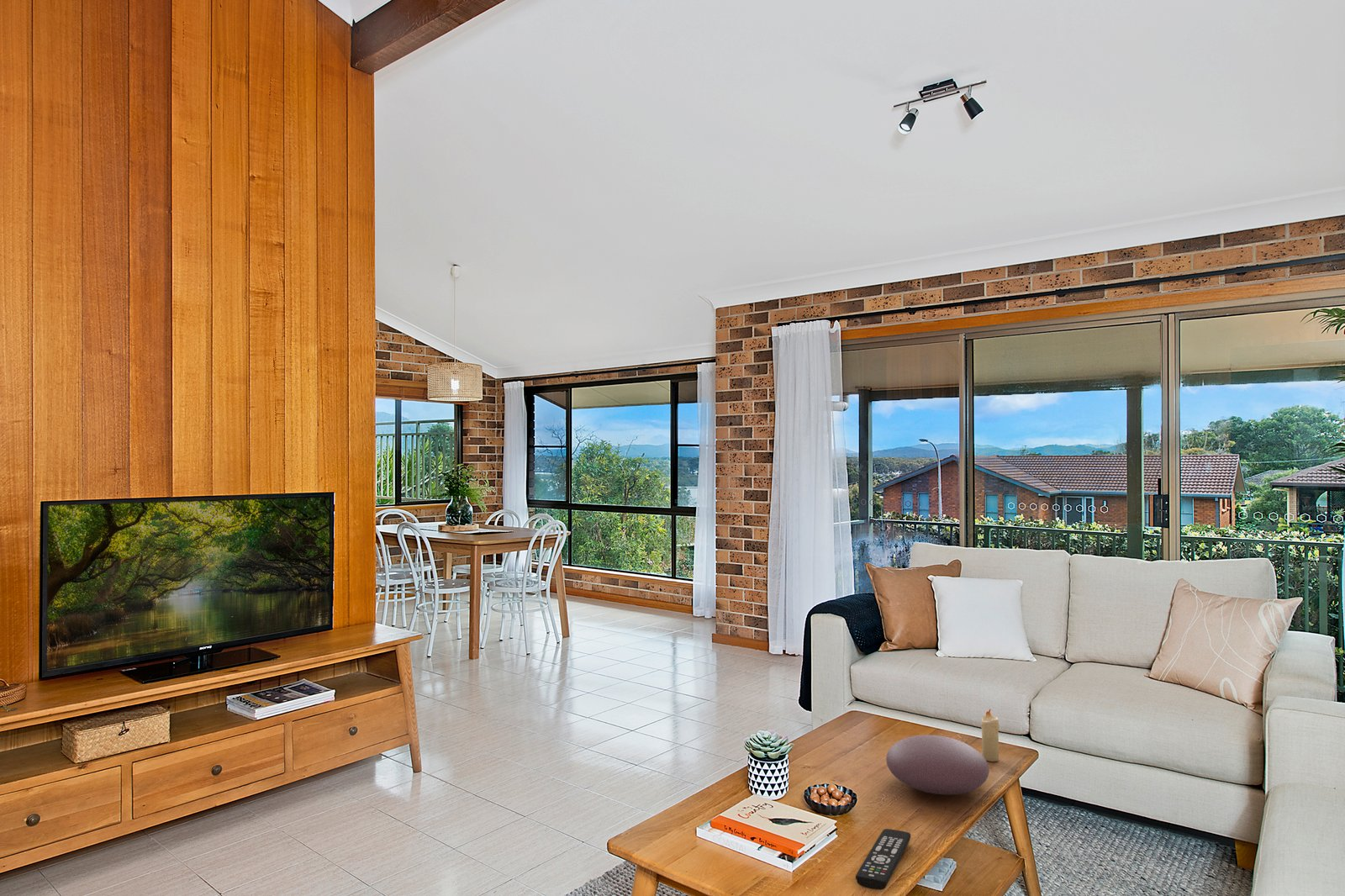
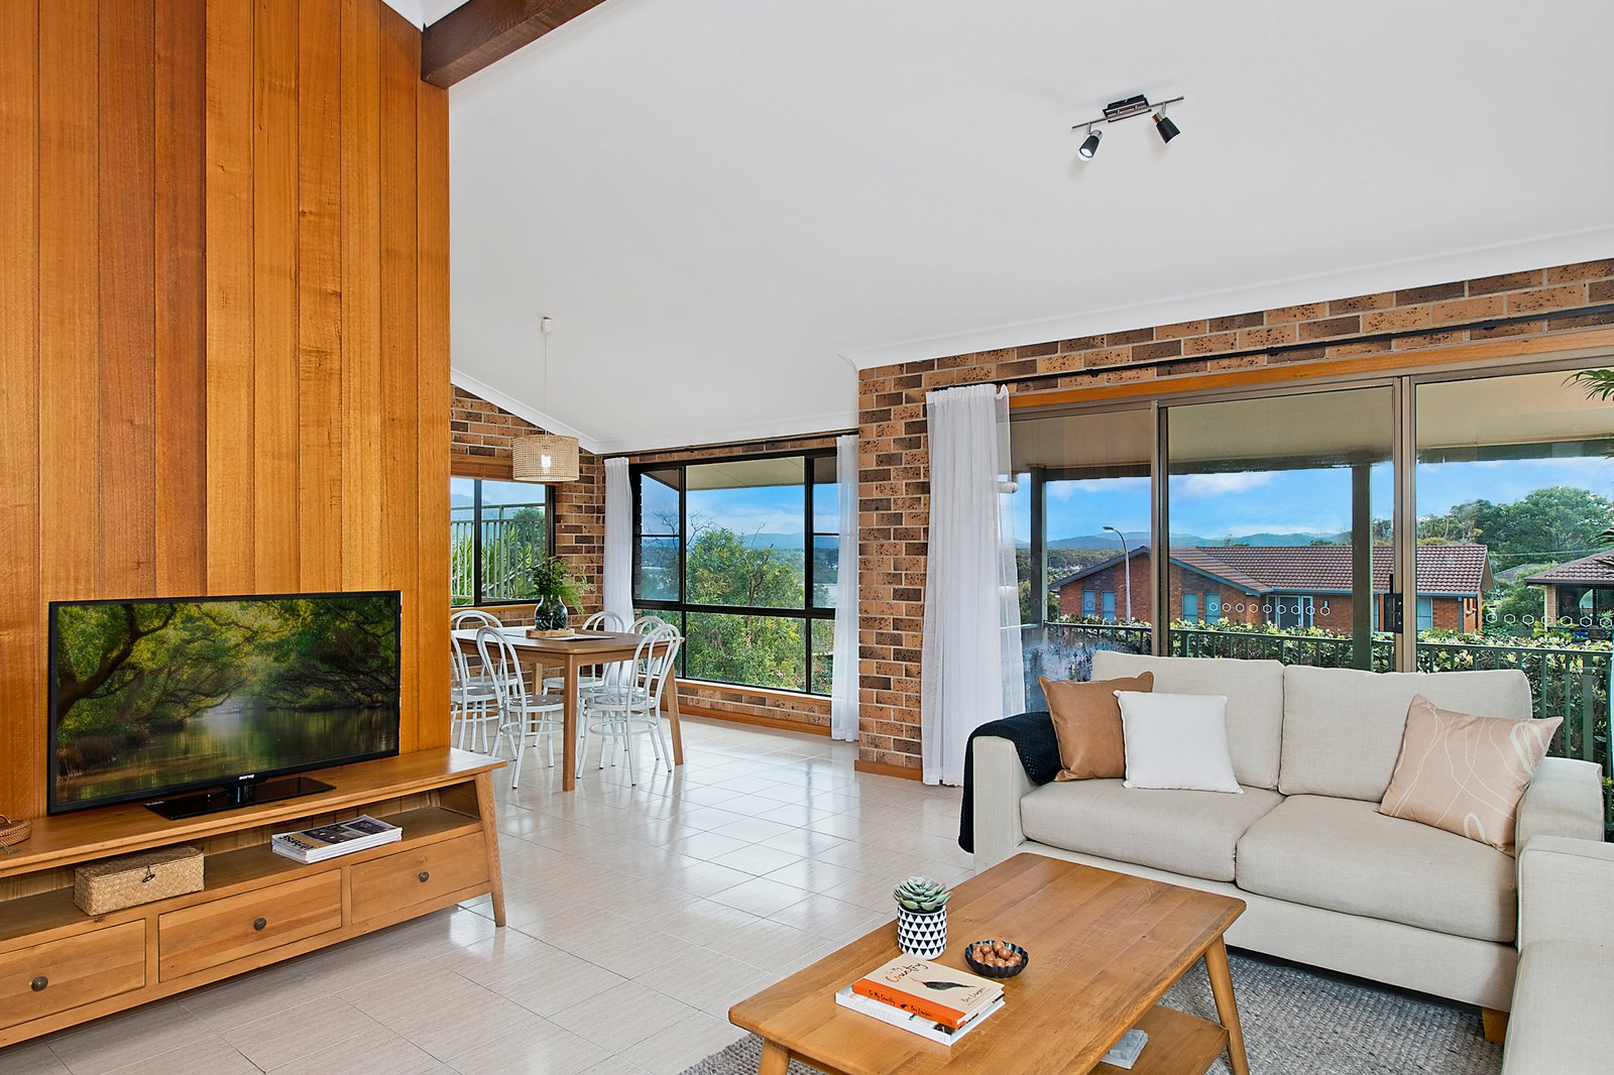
- decorative bowl (936, 763)
- candle (990, 734)
- remote control (884, 857)
